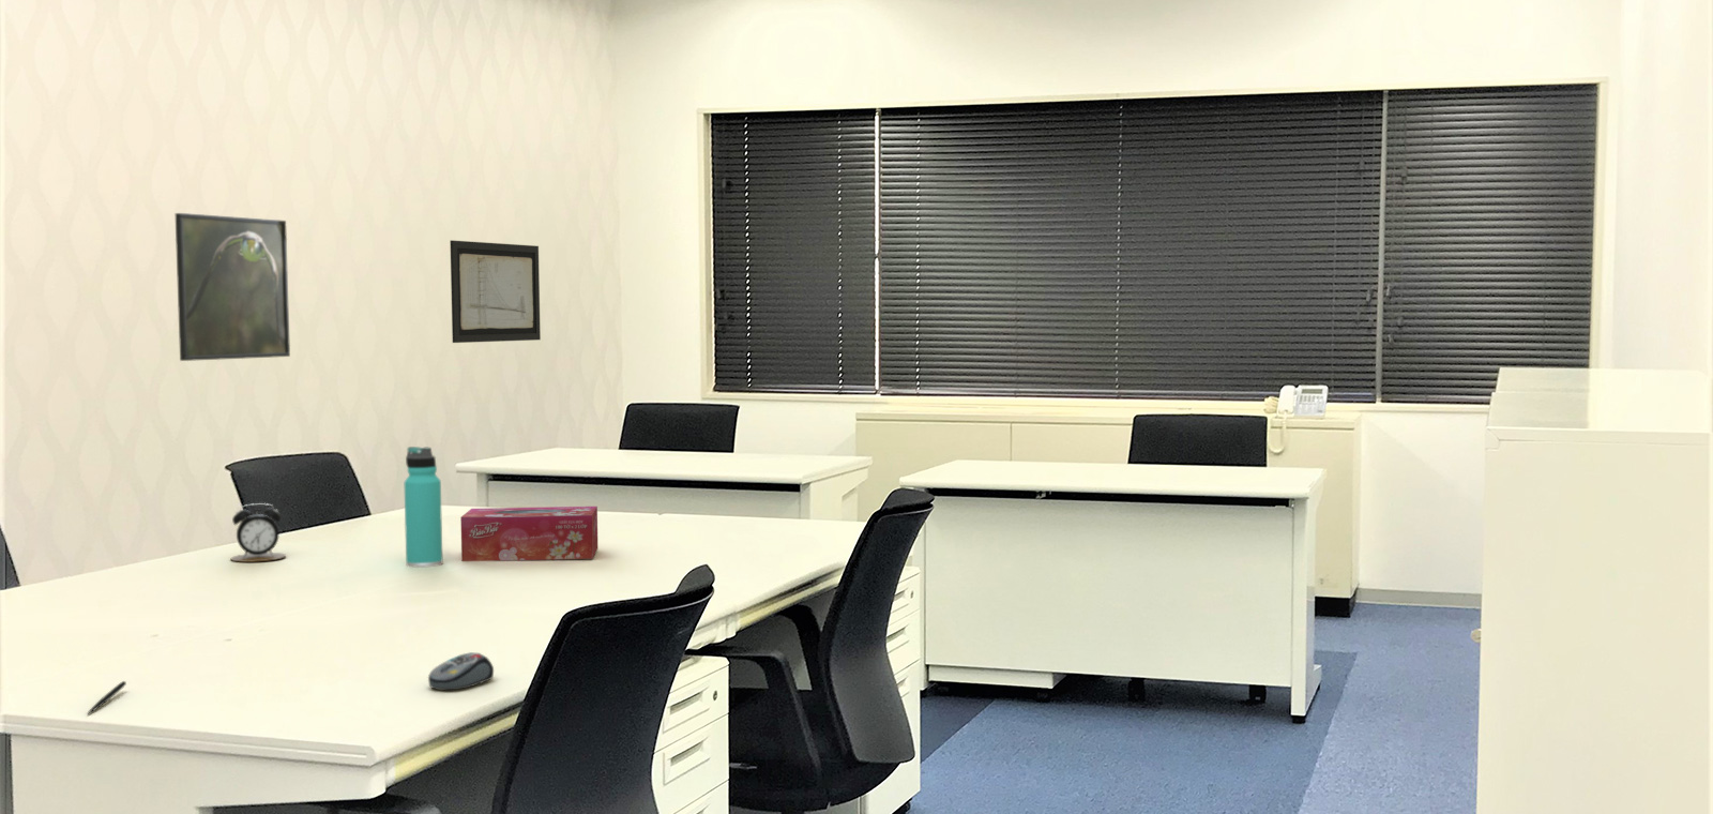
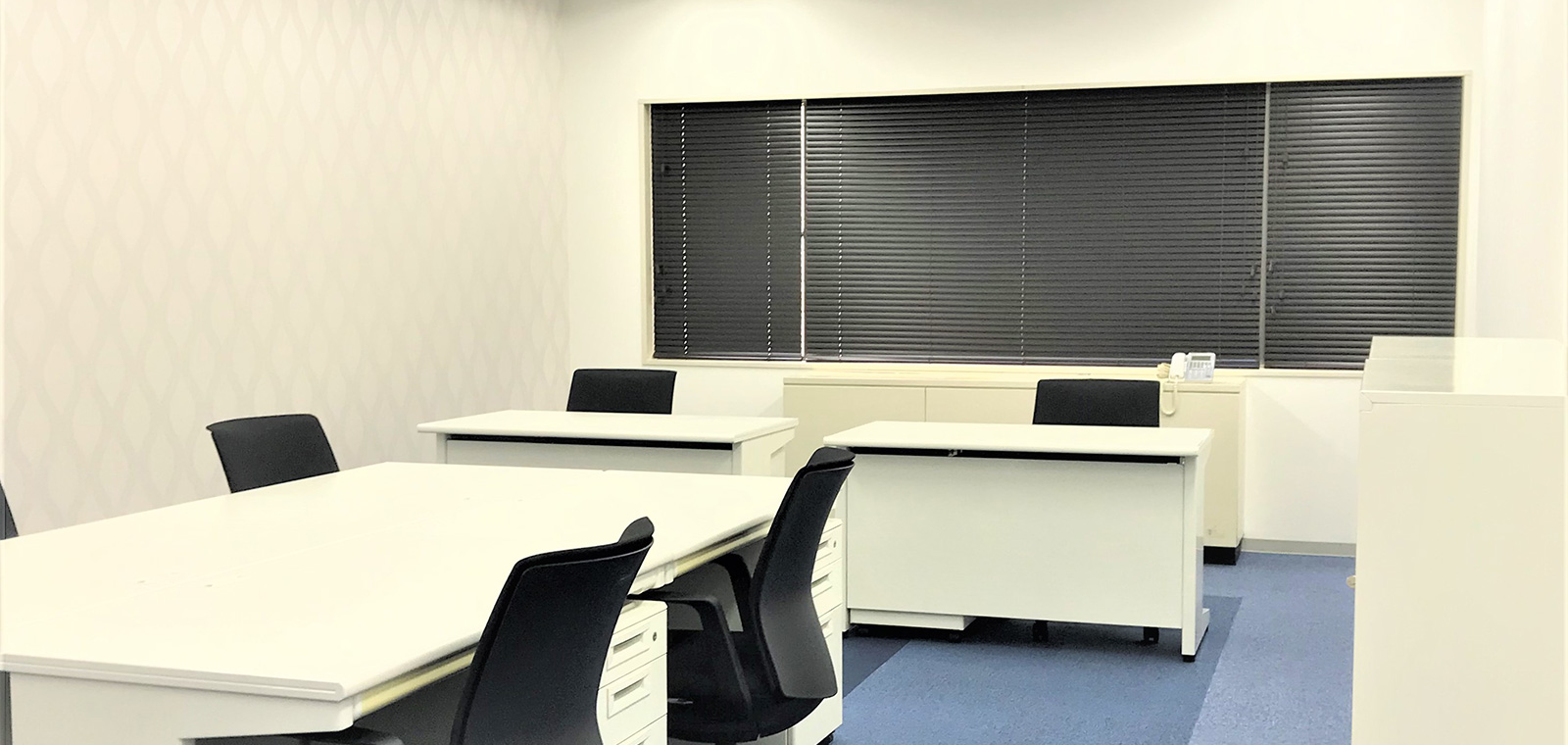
- alarm clock (257, 530)
- computer mouse (461, 670)
- pen (105, 697)
- wall art (497, 293)
- tissue box (531, 532)
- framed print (235, 287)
- thermos bottle (423, 506)
